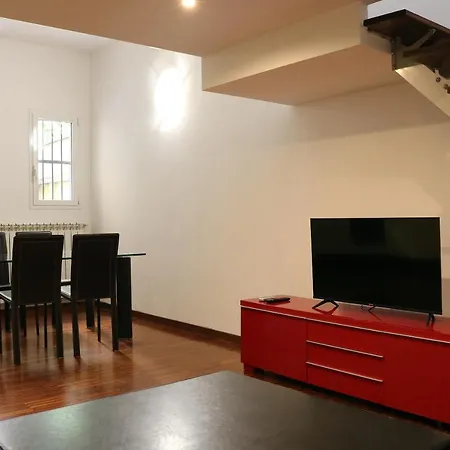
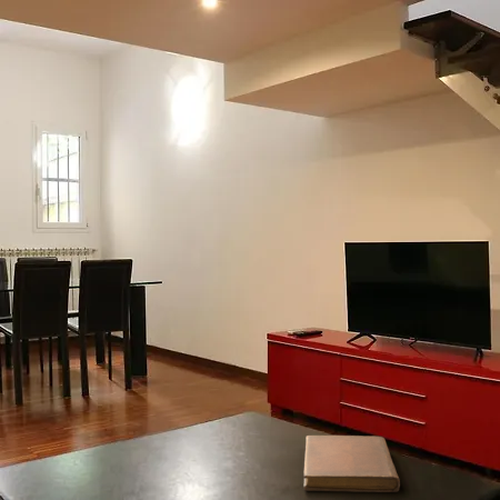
+ notebook (348, 460)
